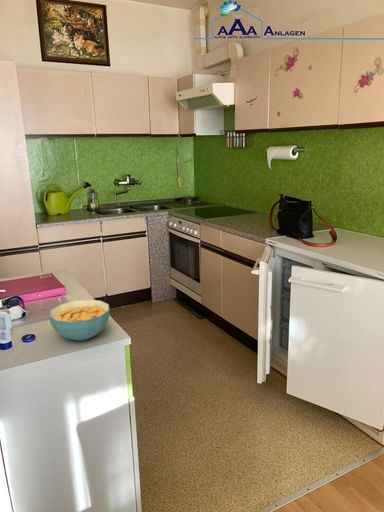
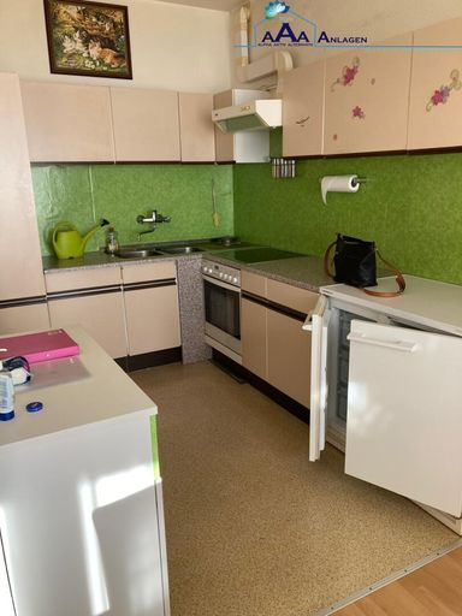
- cereal bowl (81, 323)
